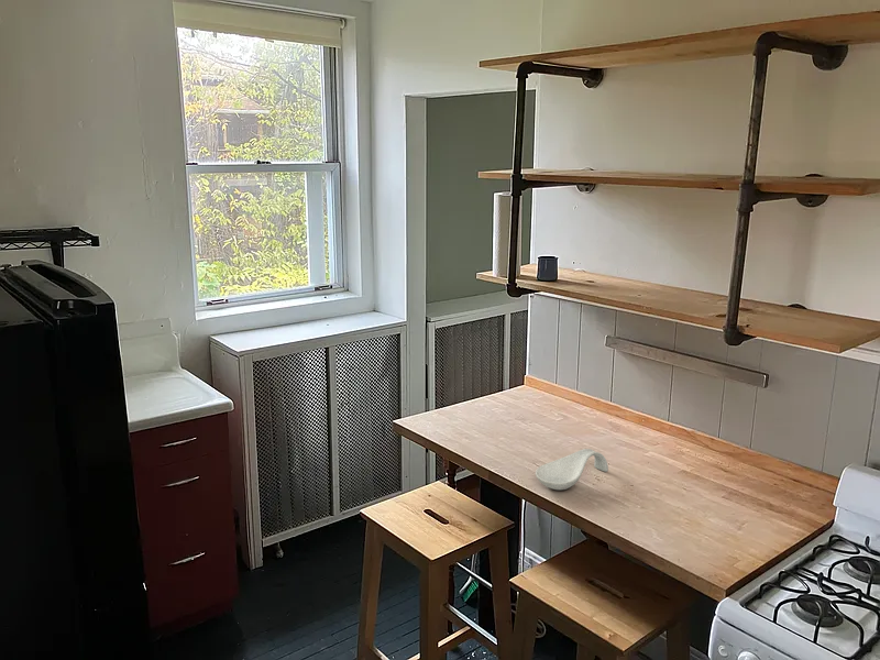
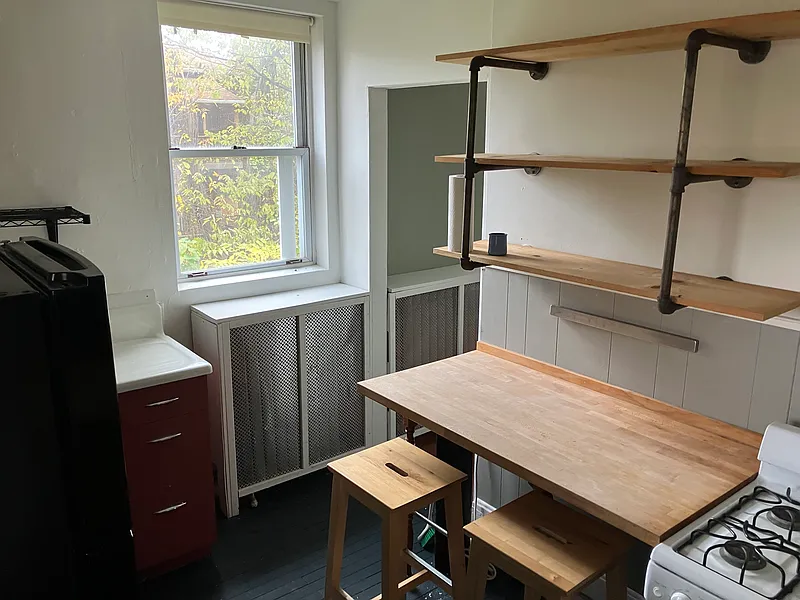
- spoon rest (573, 468)
